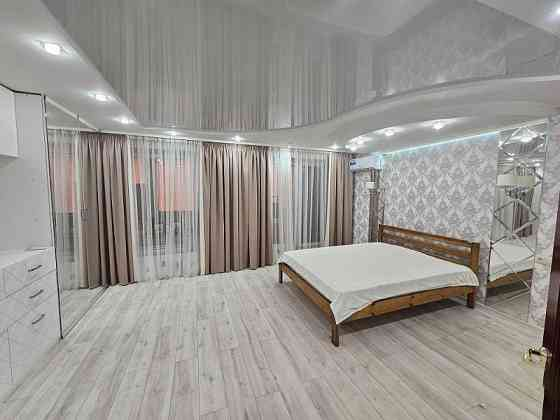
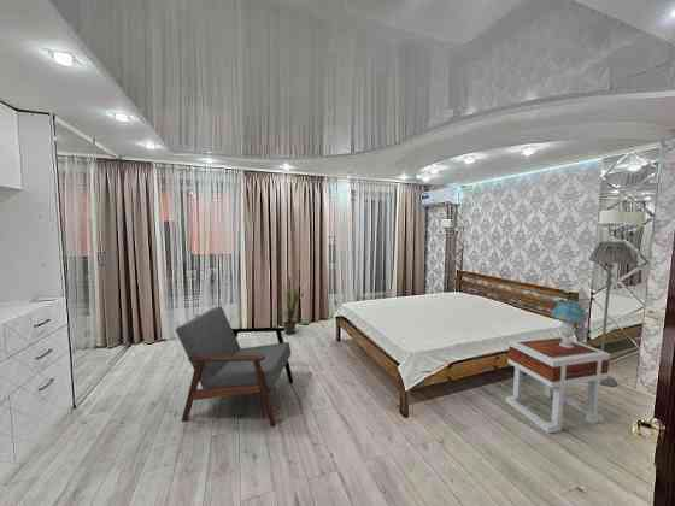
+ table lamp (568, 323)
+ floor lamp (605, 311)
+ armchair (240, 357)
+ side table (552, 378)
+ house plant (288, 304)
